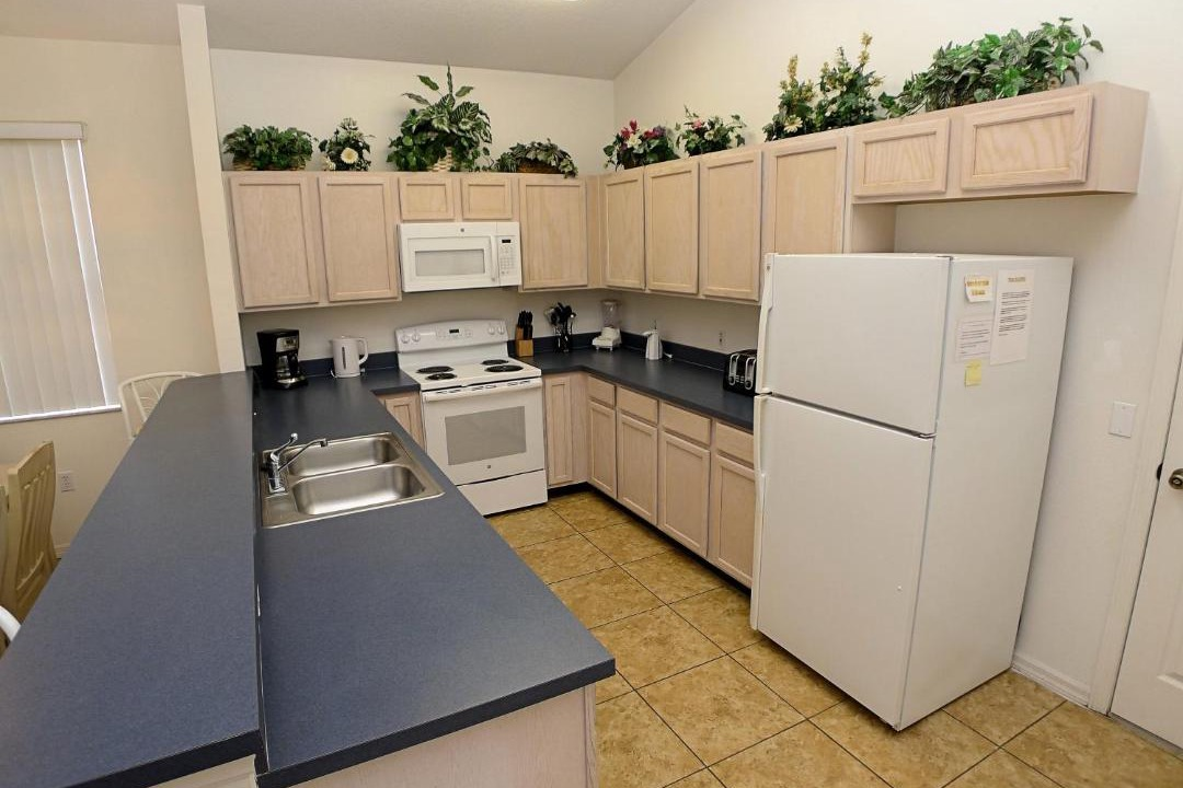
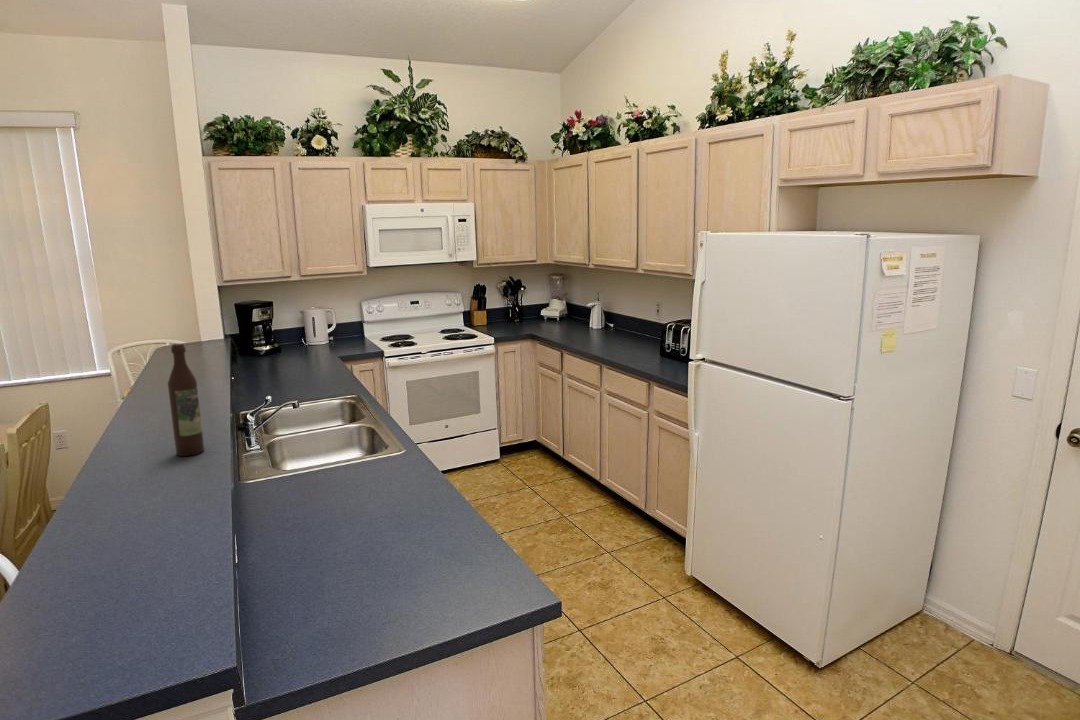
+ wine bottle (184, 399)
